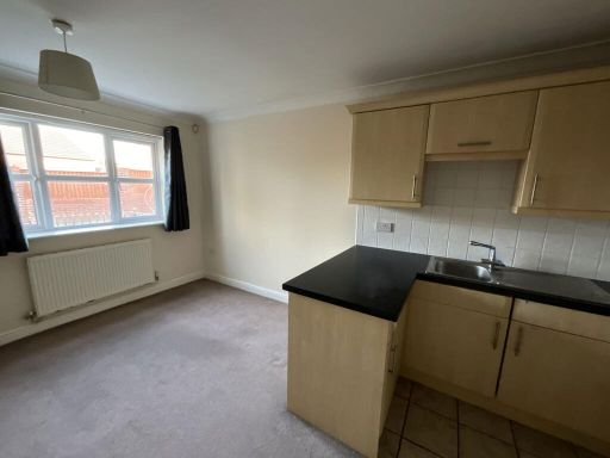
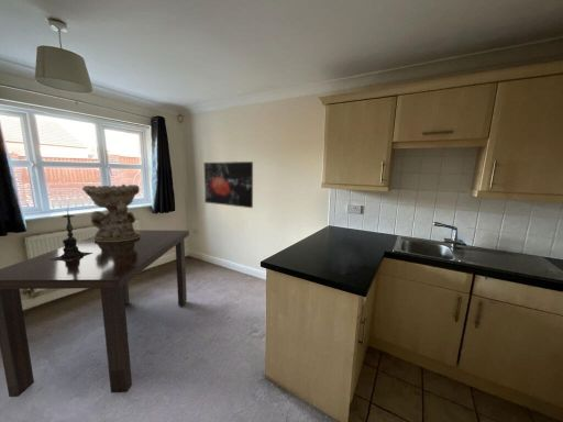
+ dining table (118, 292)
+ candle holder (69, 232)
+ wall art (227, 184)
+ decorative bowl (114, 211)
